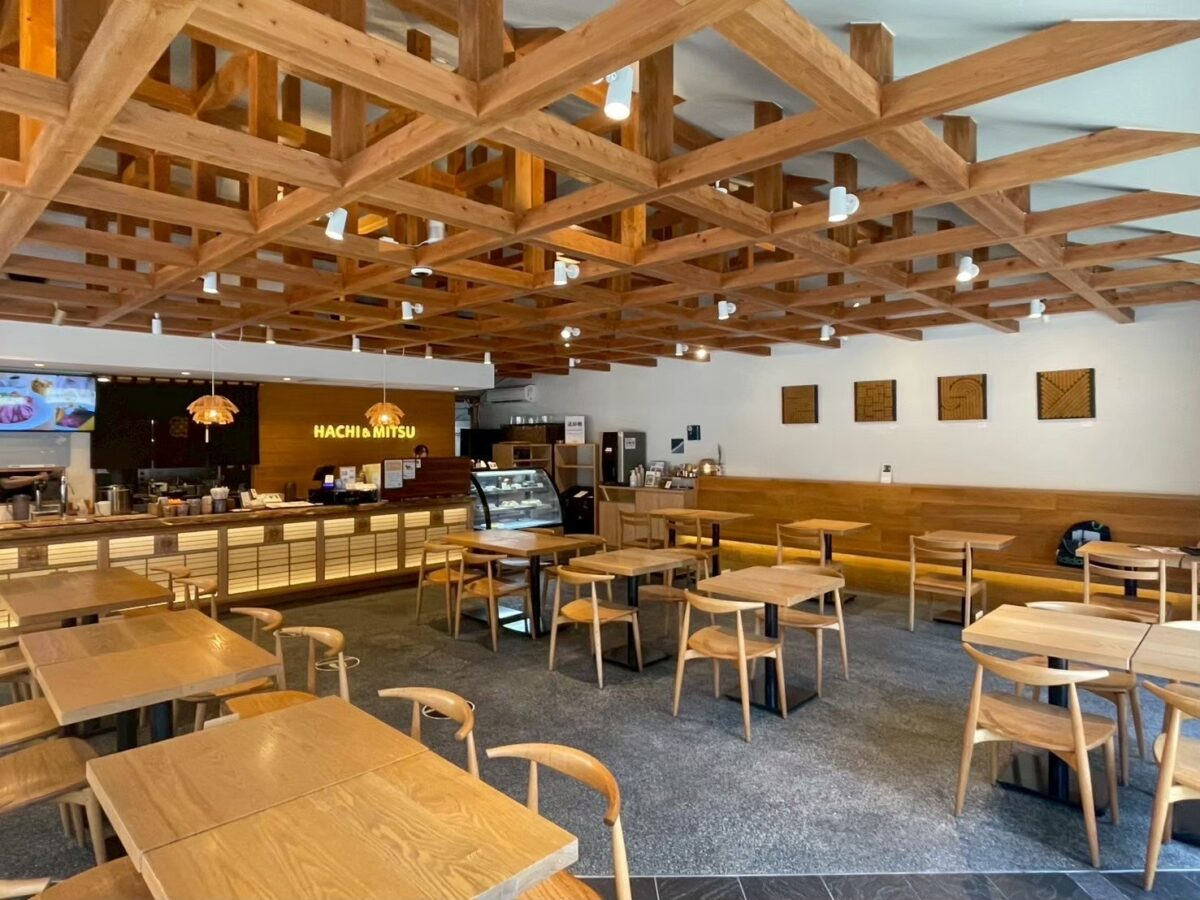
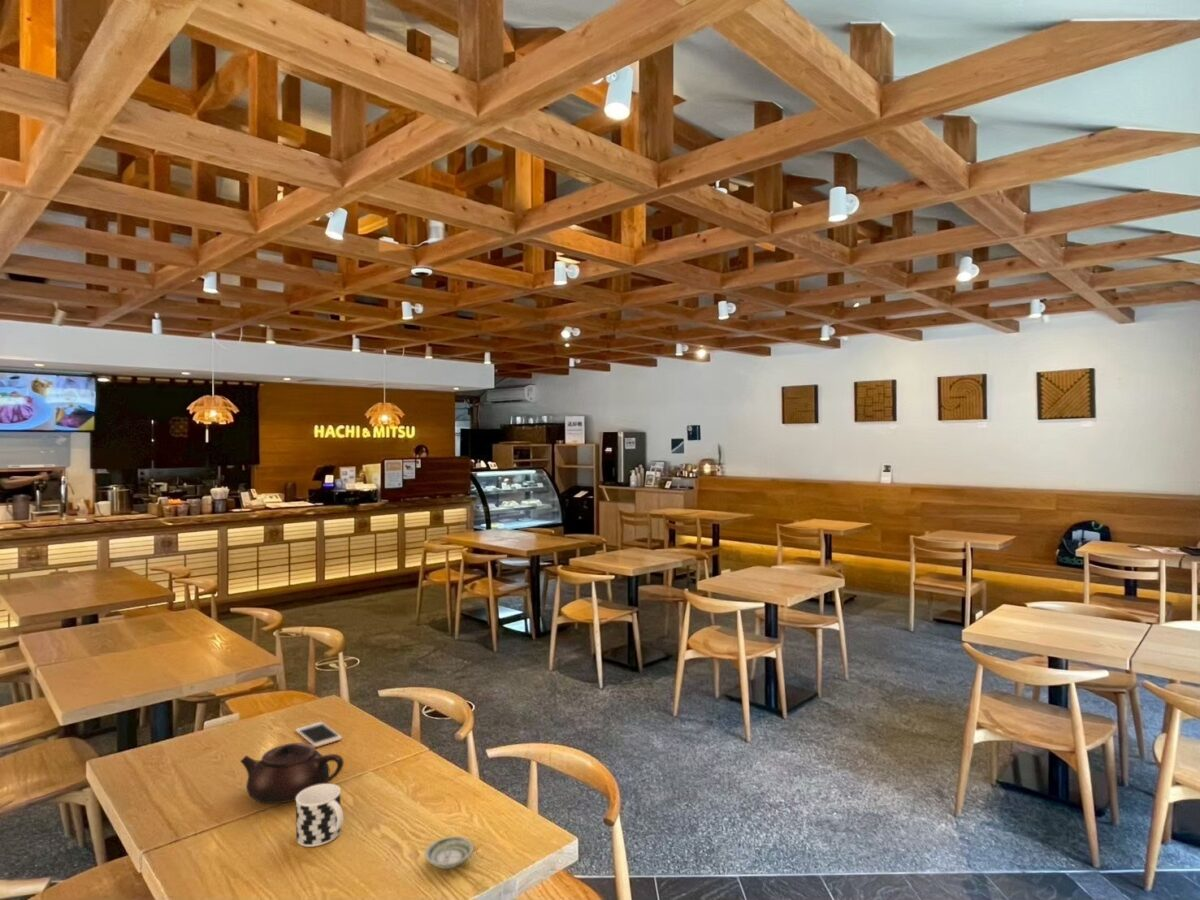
+ cup (323, 816)
+ saucer (449, 855)
+ cell phone (318, 734)
+ teapot (290, 768)
